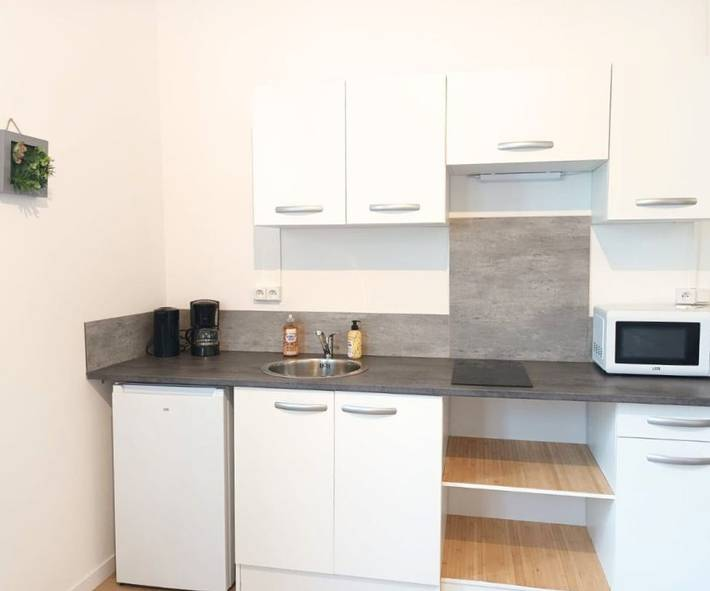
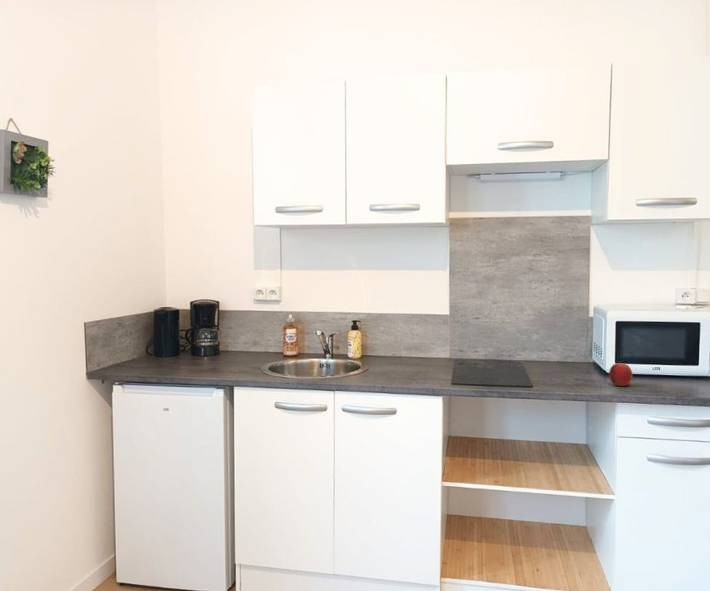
+ fruit (620, 374)
